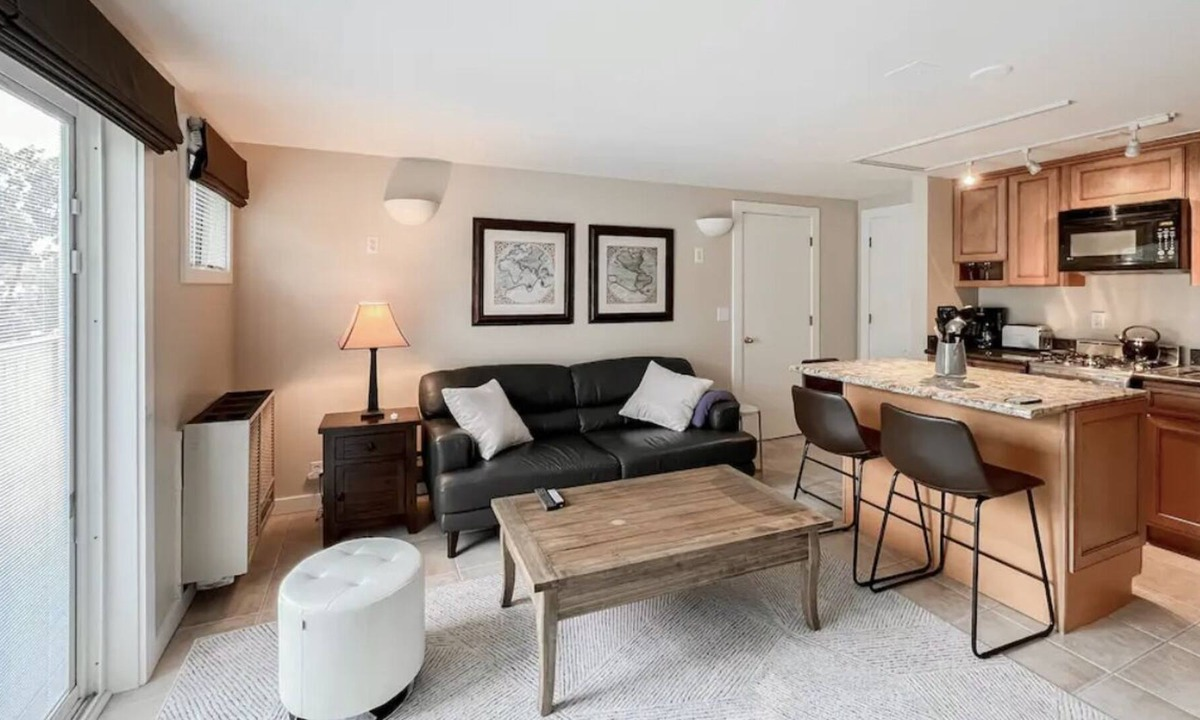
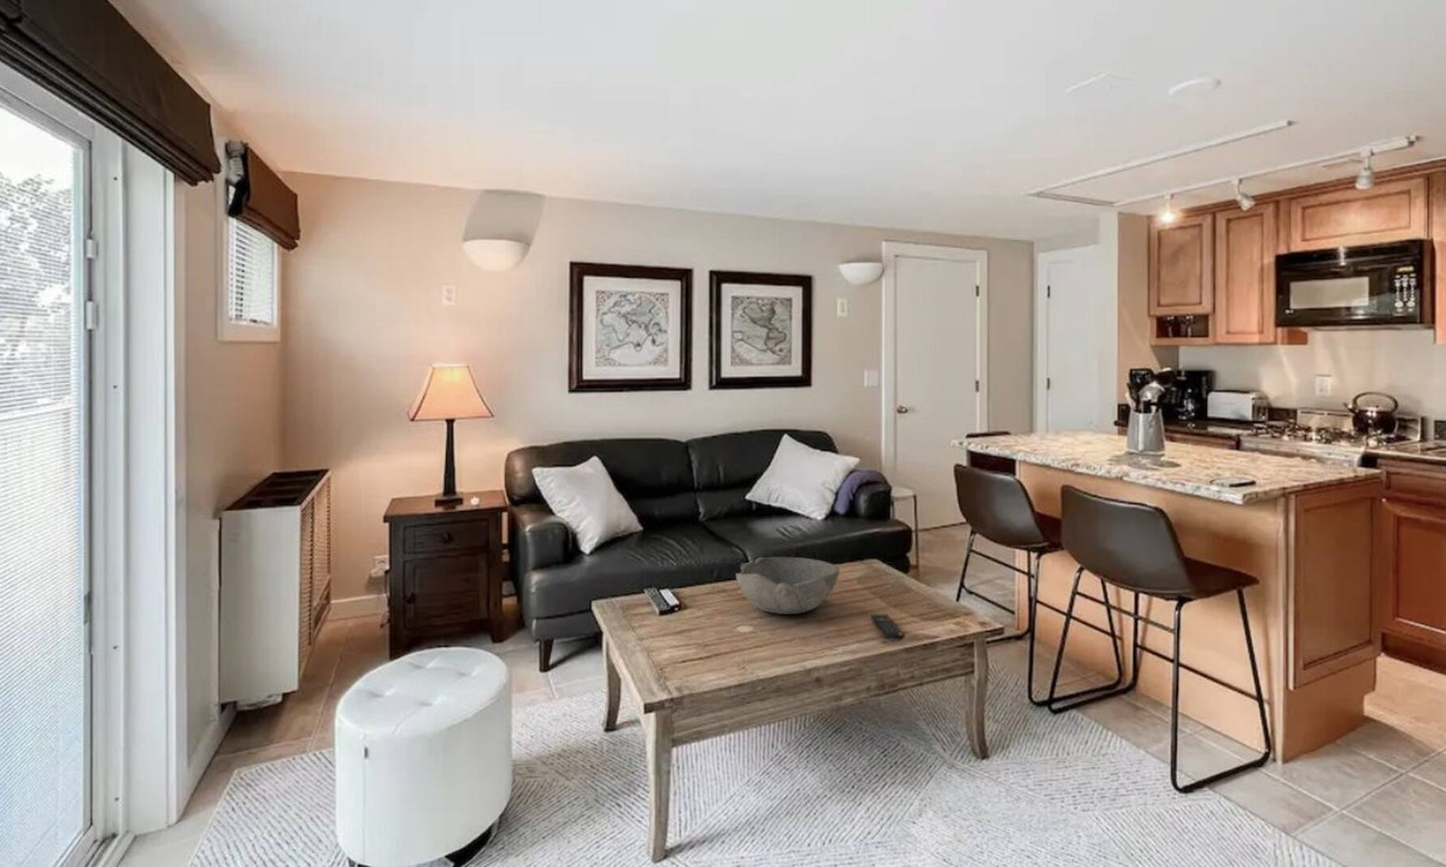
+ remote control (887, 626)
+ bowl (787, 588)
